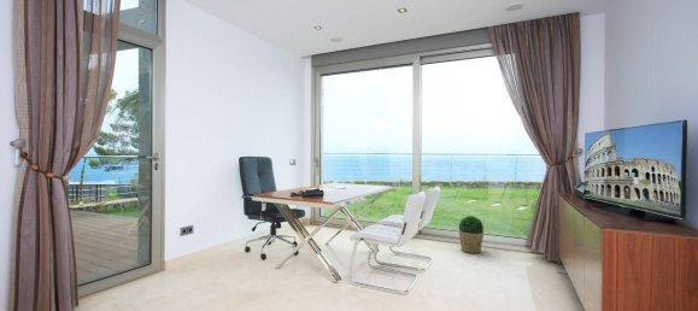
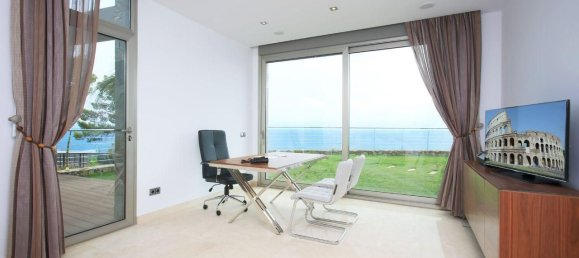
- potted plant (470, 233)
